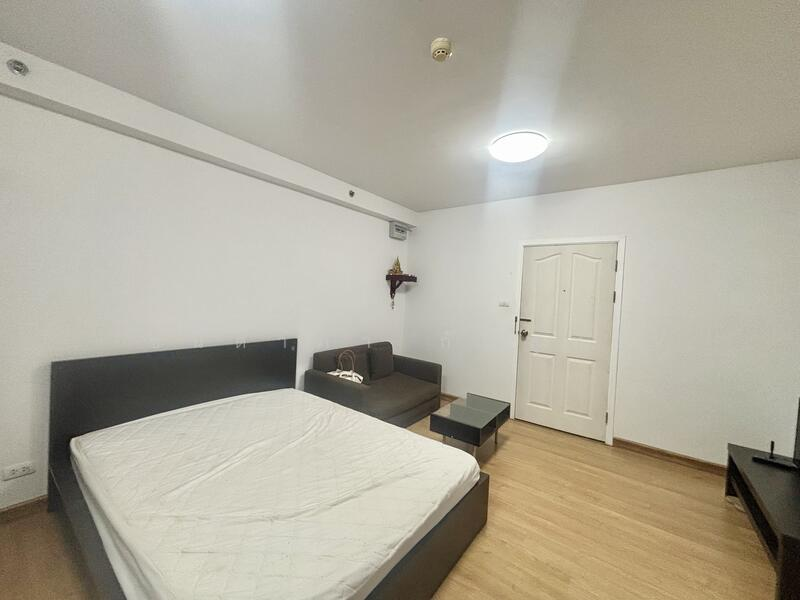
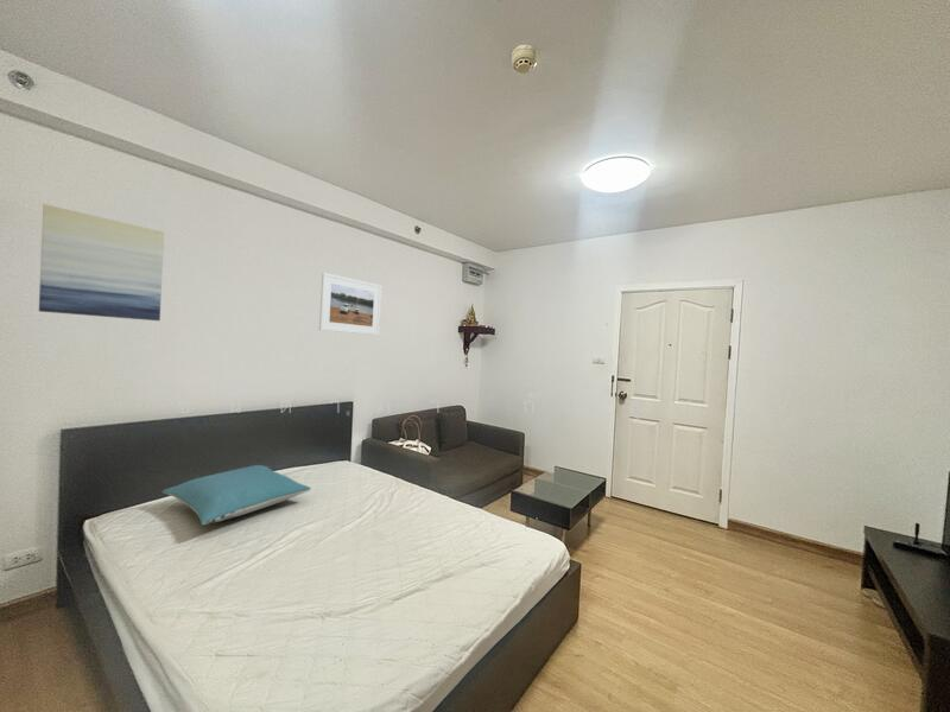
+ wall art (106, 268)
+ pillow (240, 490)
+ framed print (352, 306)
